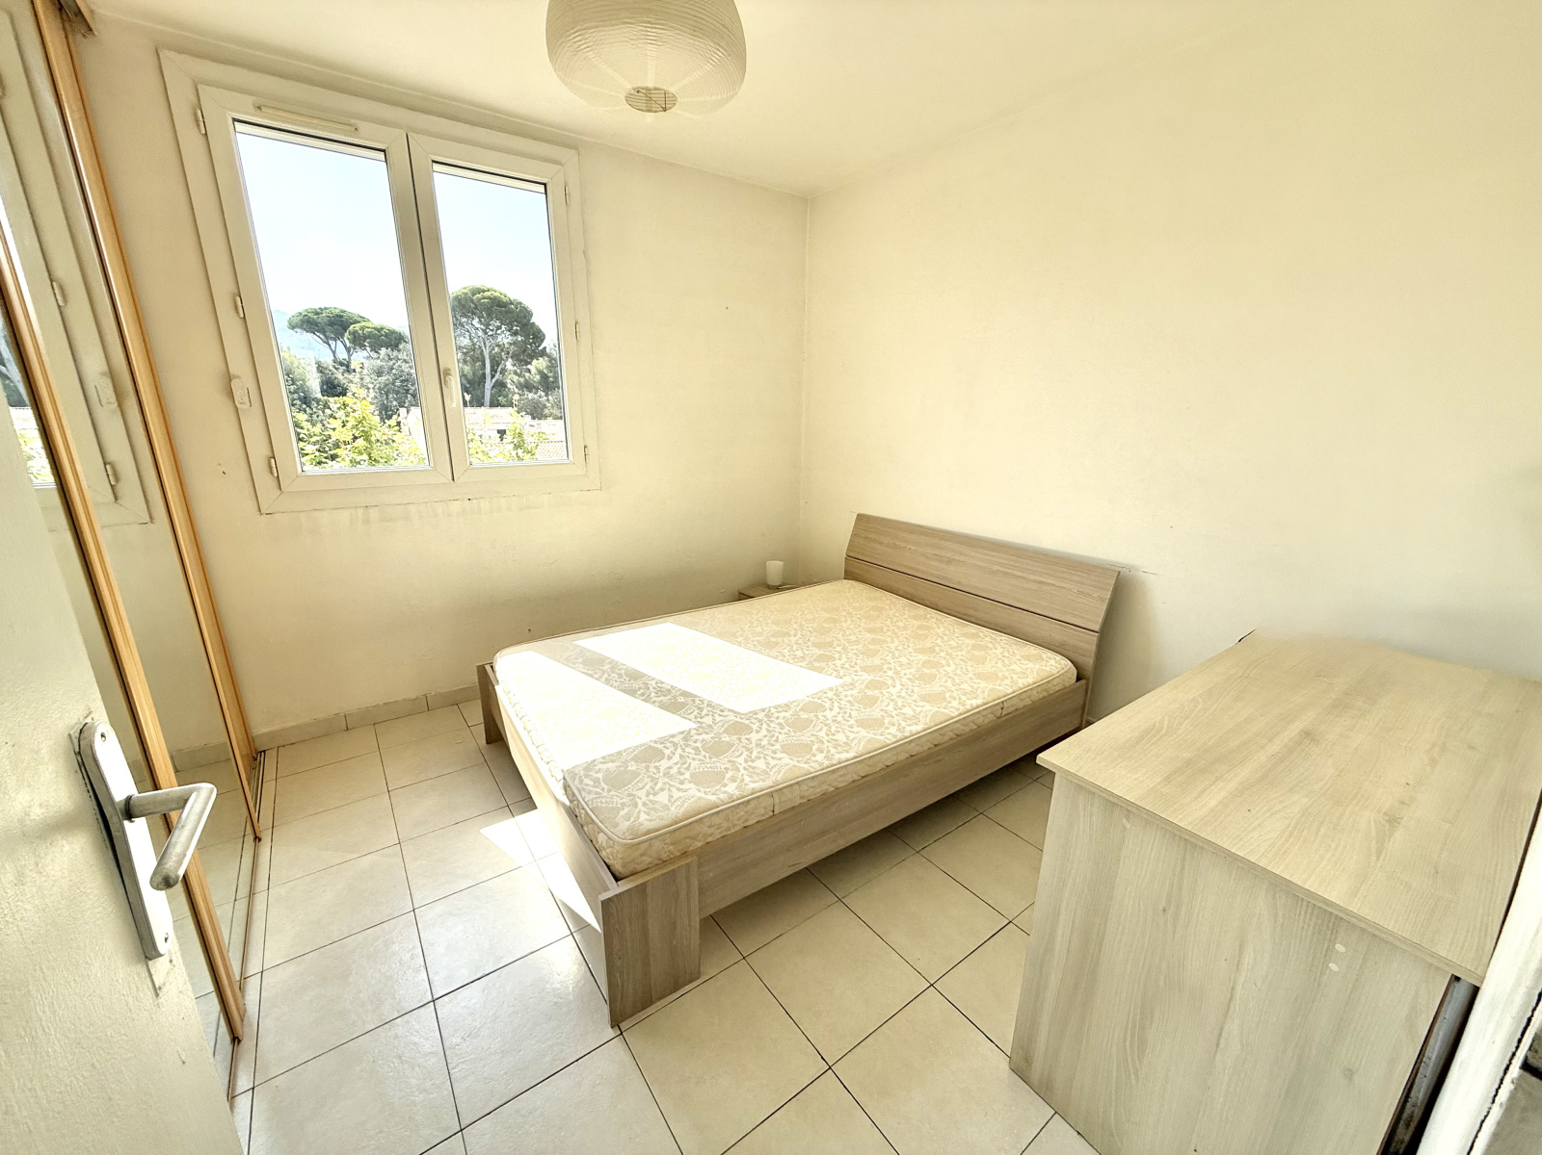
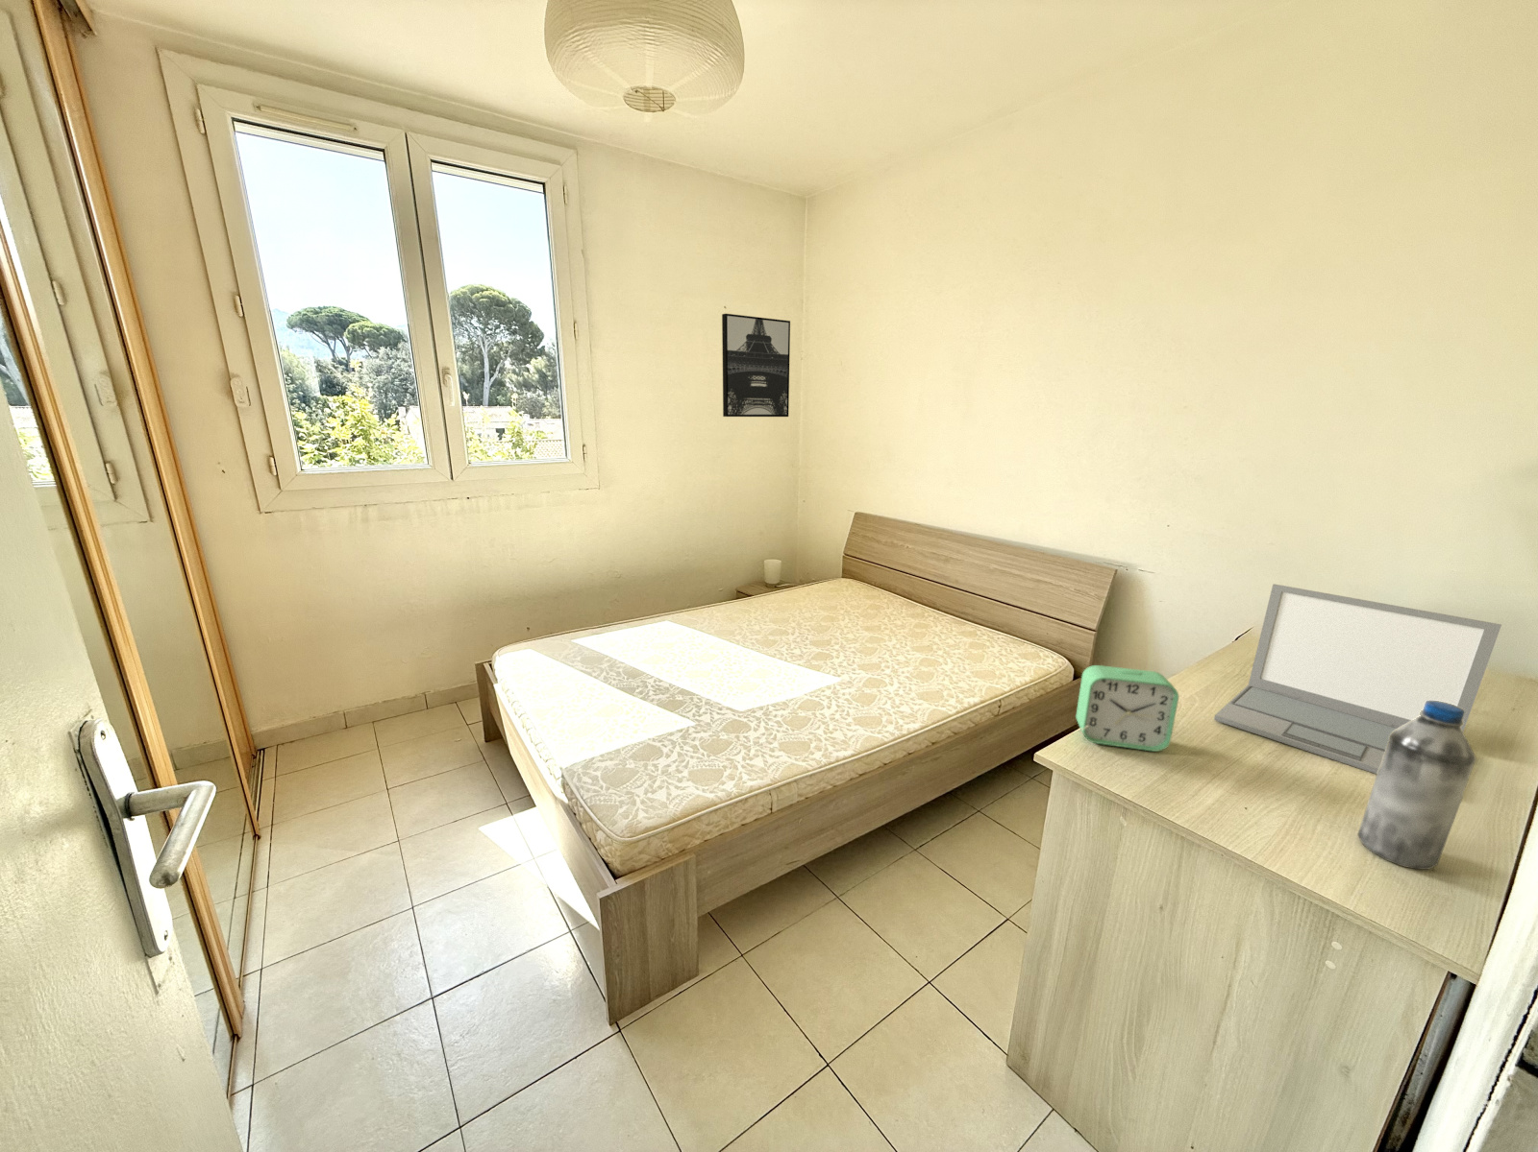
+ alarm clock (1124, 707)
+ water bottle (1419, 781)
+ wall art (757, 368)
+ laptop (1347, 675)
